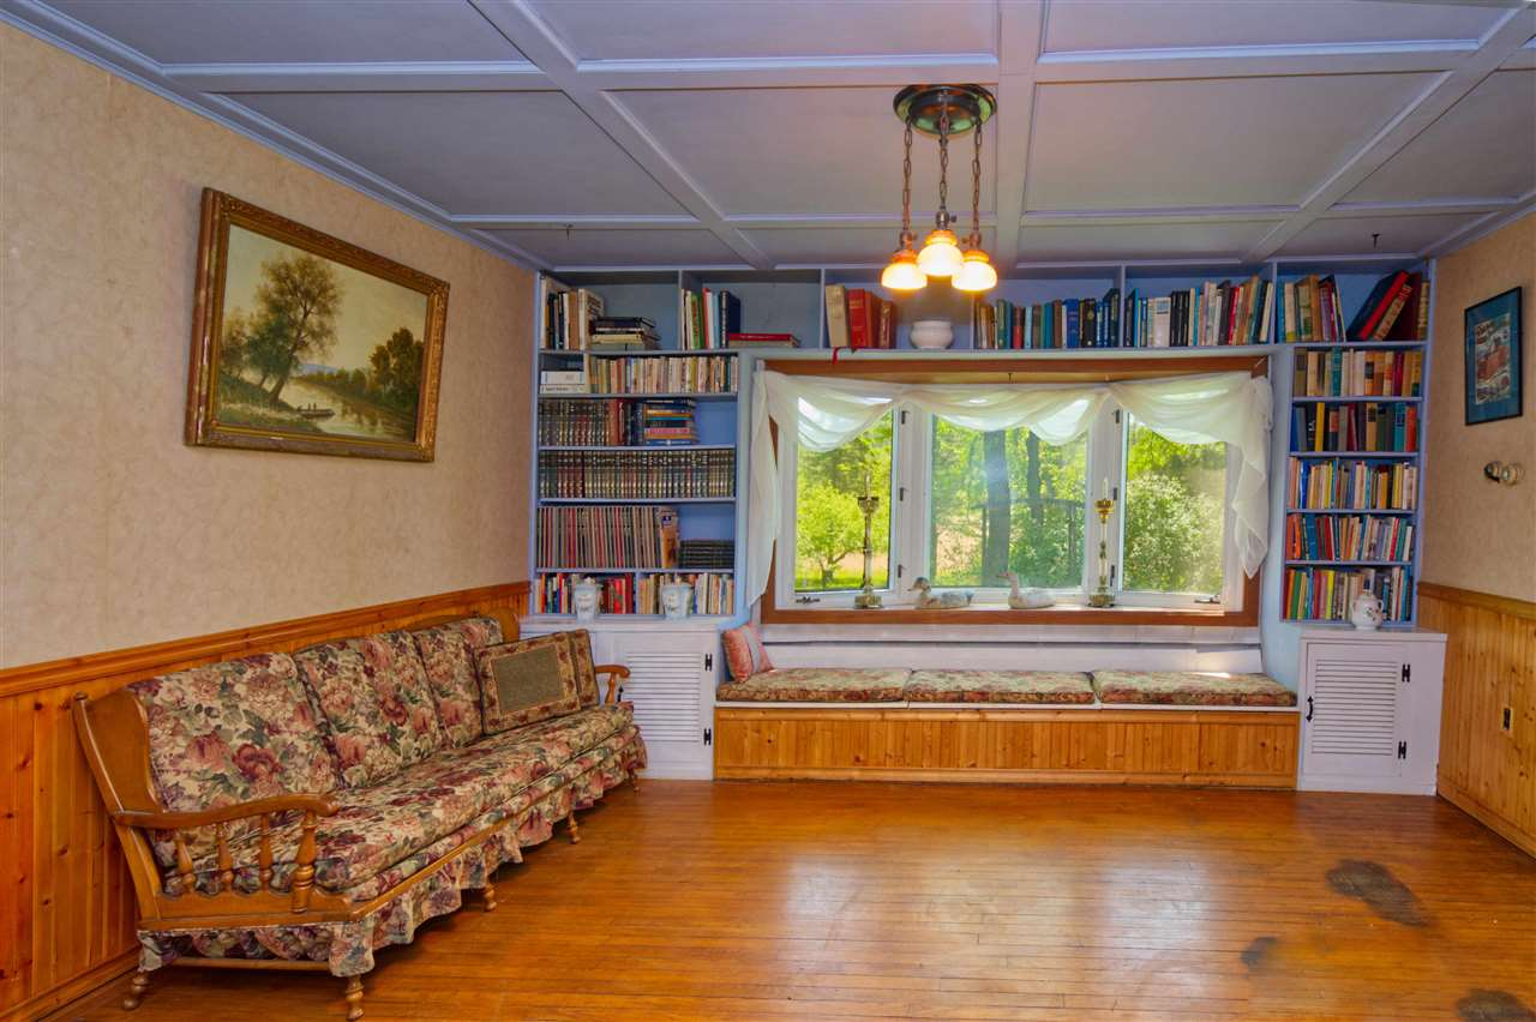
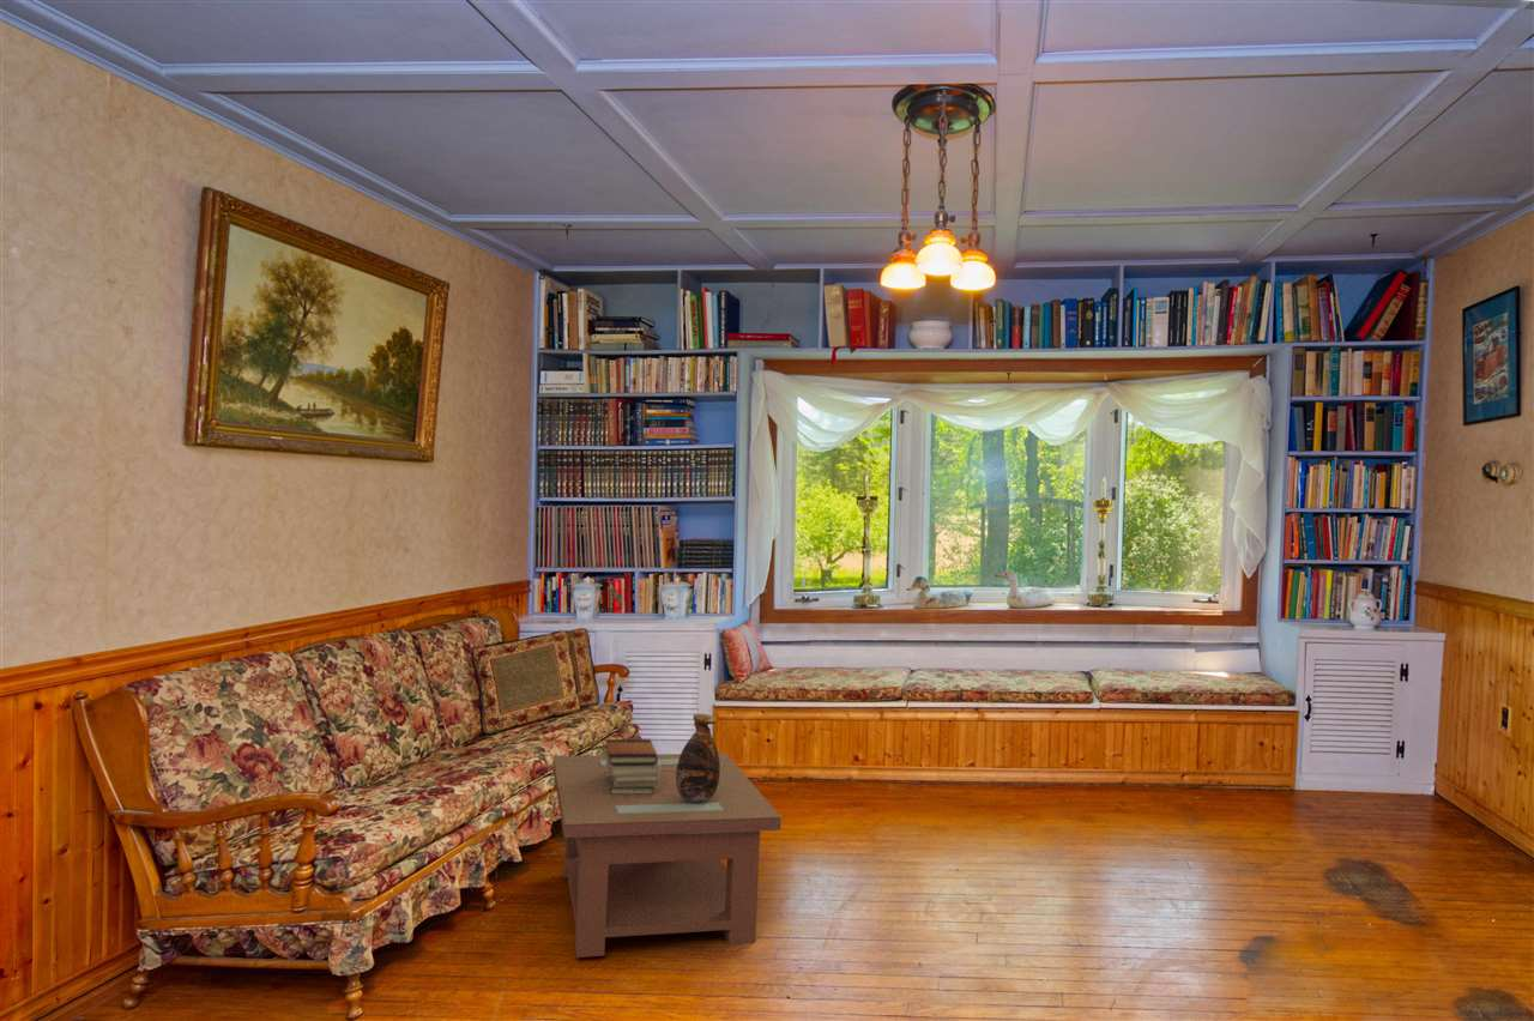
+ coffee table (653, 844)
+ book stack (630, 765)
+ vase (697, 757)
